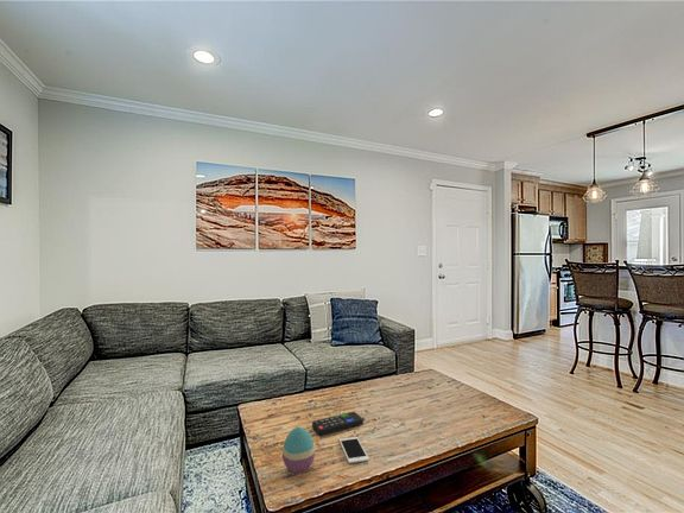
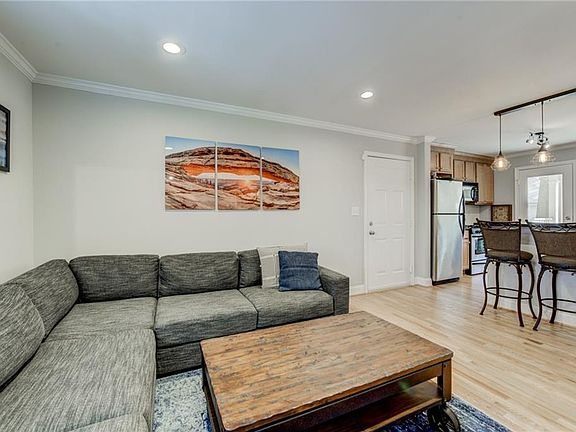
- decorative egg (298, 449)
- remote control (337, 422)
- cell phone (353, 449)
